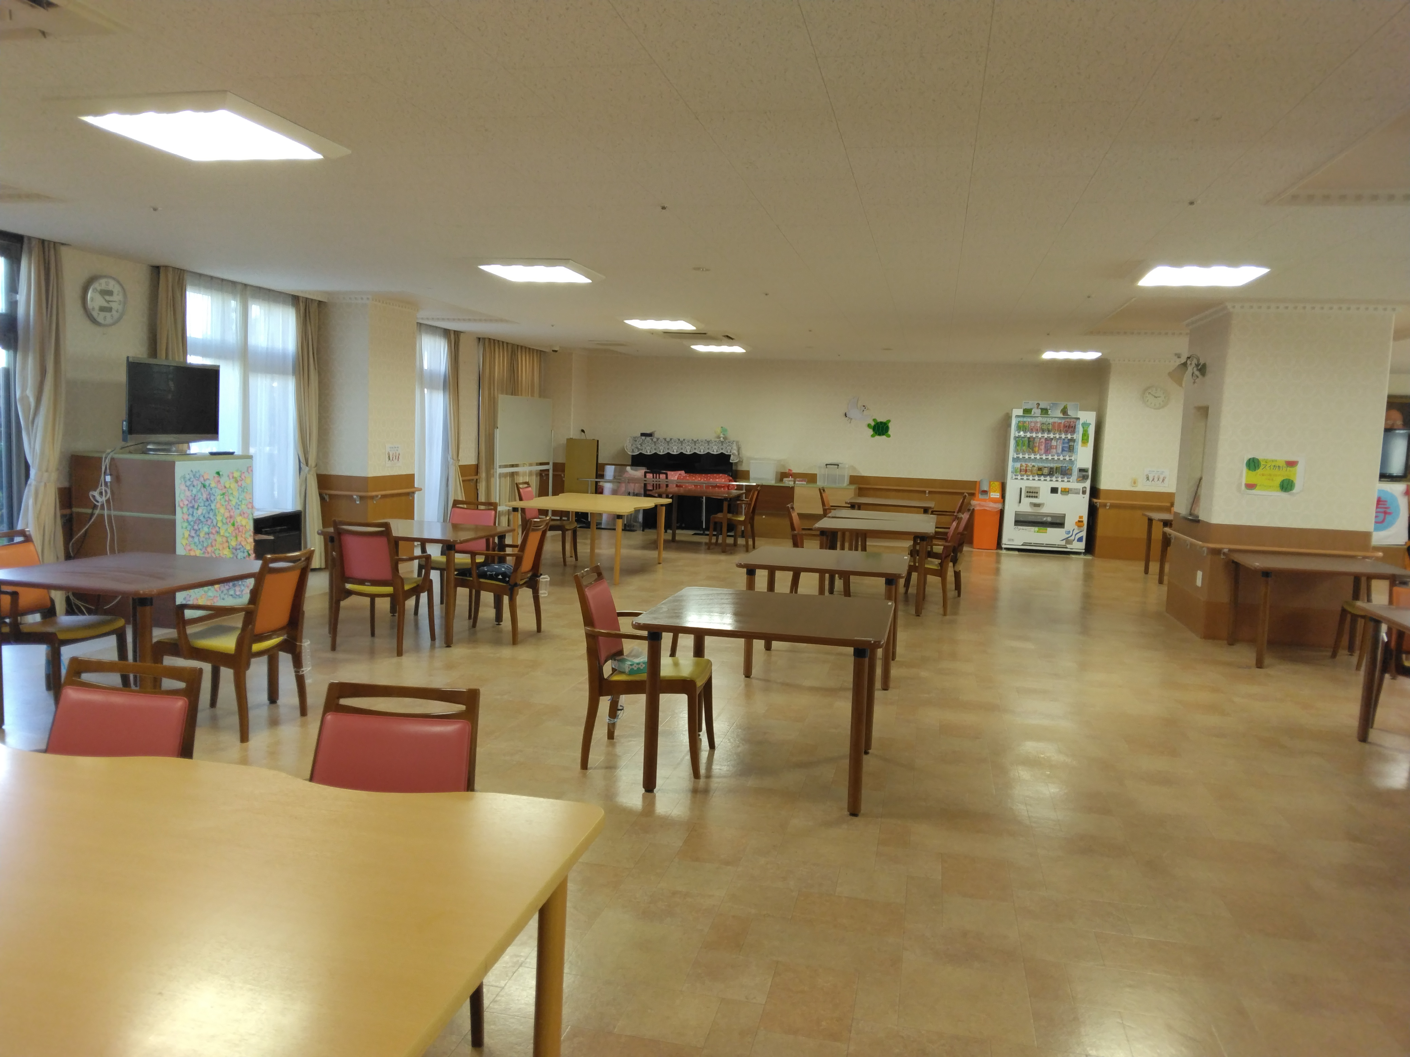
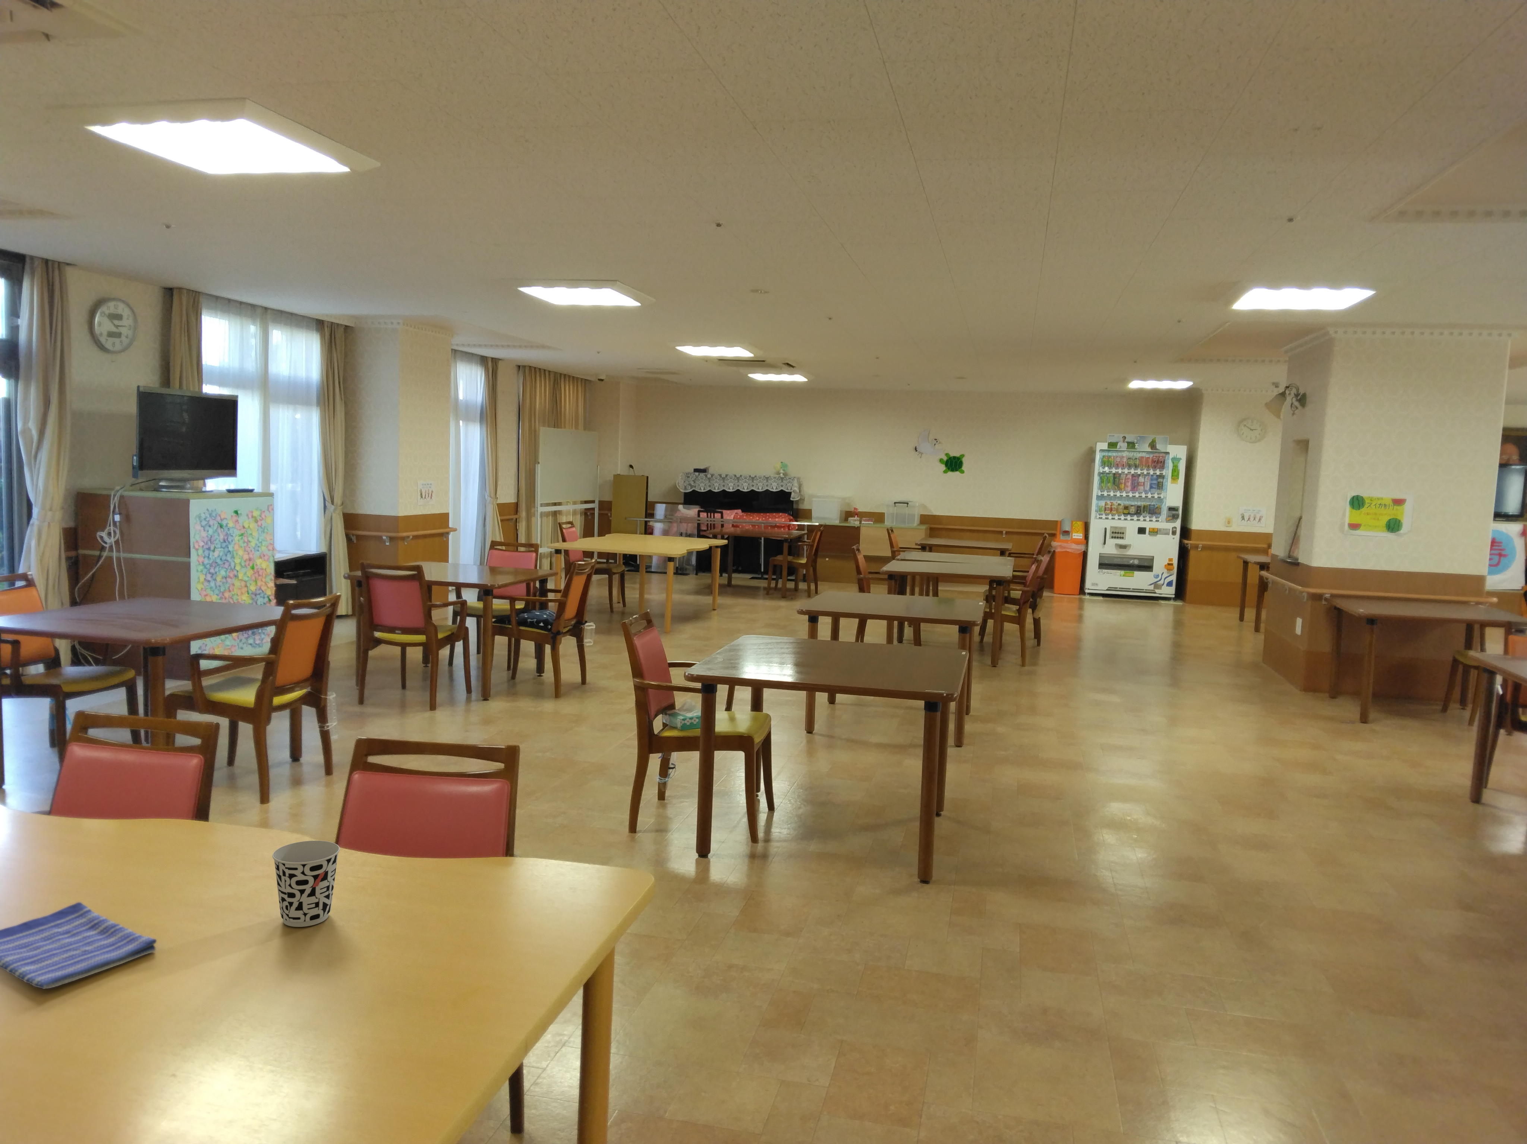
+ cup (307, 884)
+ dish towel (64, 943)
